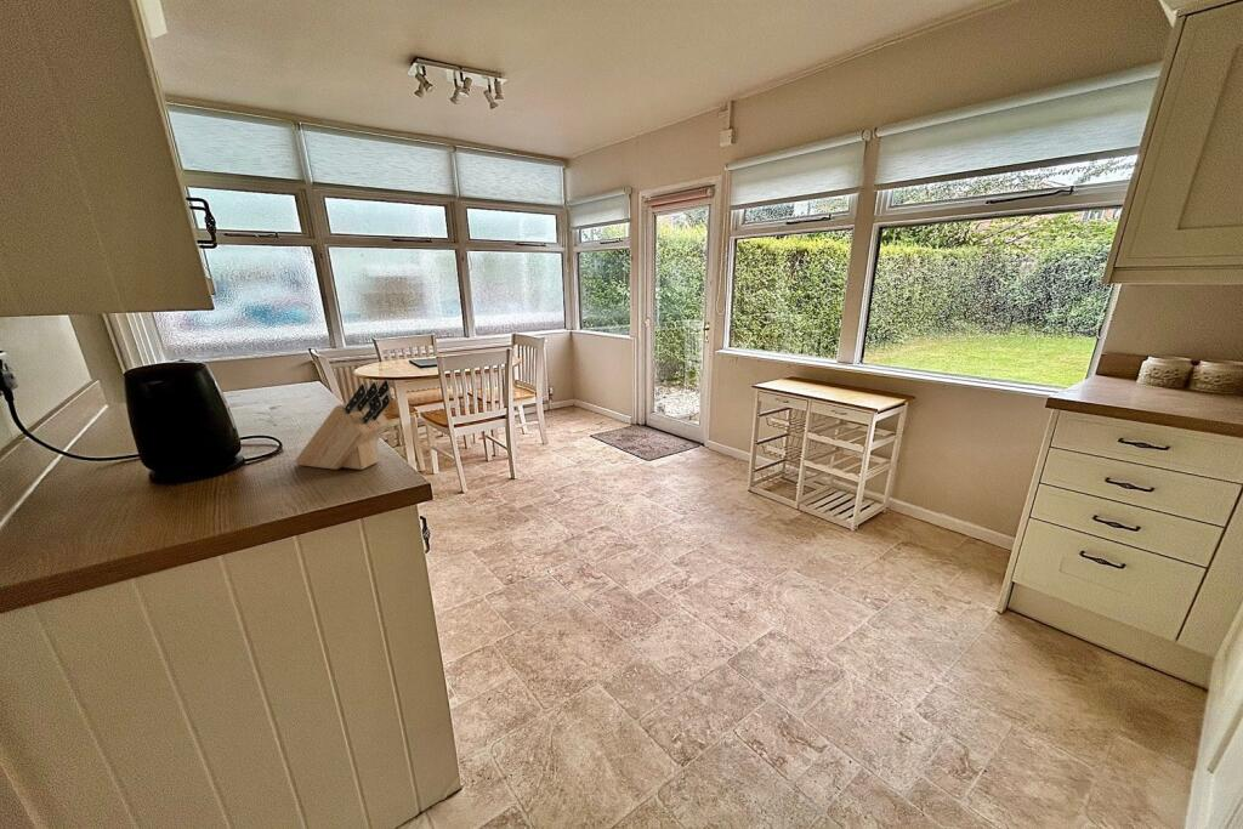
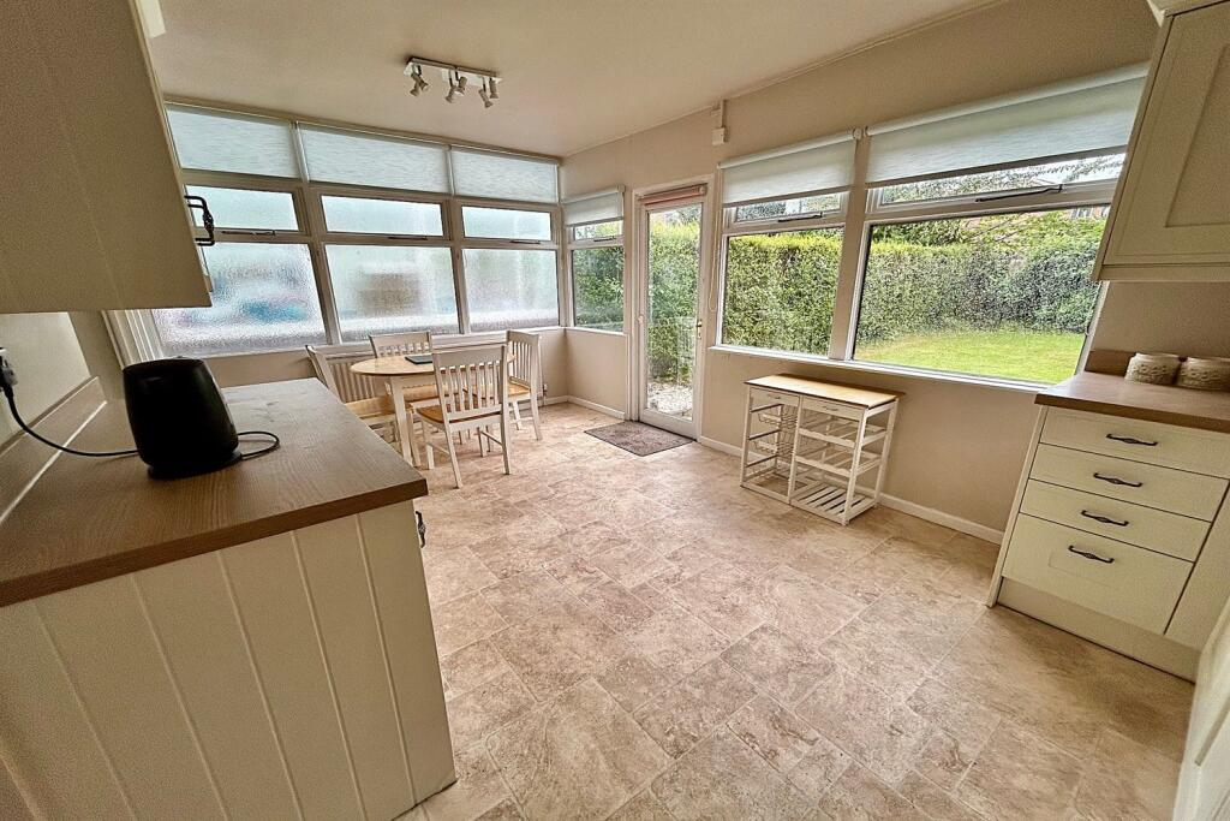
- knife block (345, 421)
